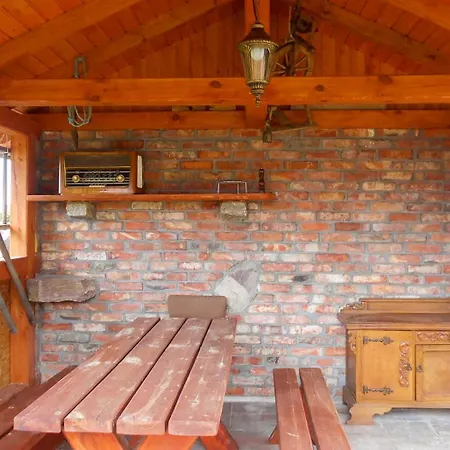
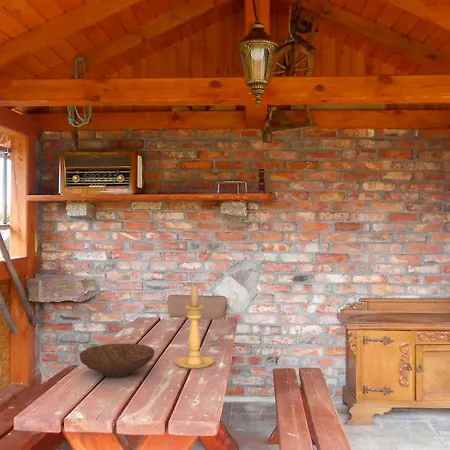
+ wooden bowl (117, 363)
+ candle holder (194, 323)
